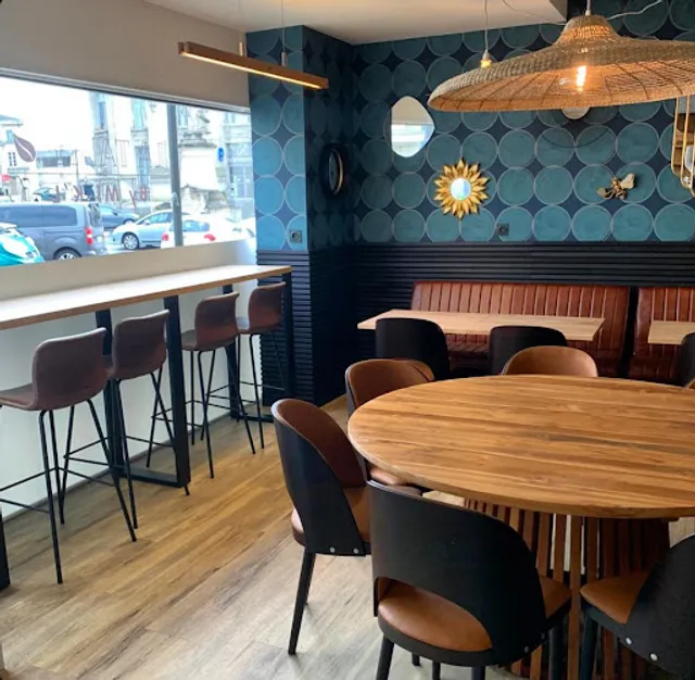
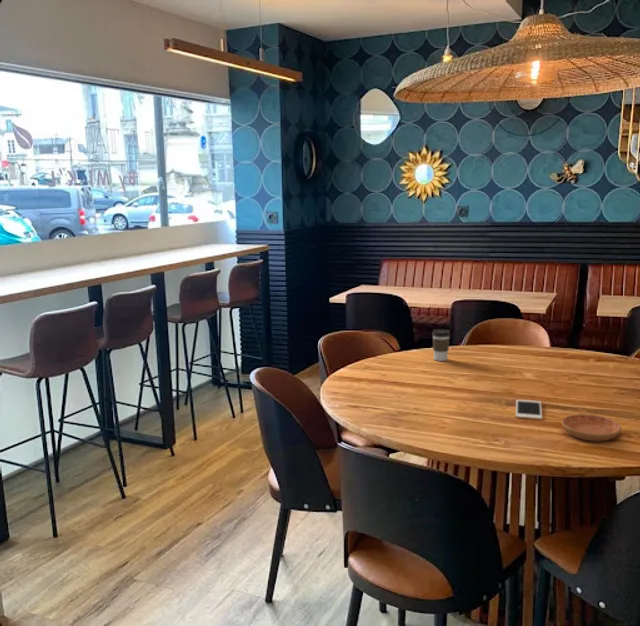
+ saucer (590, 428)
+ coffee cup (440, 345)
+ cell phone (528, 409)
